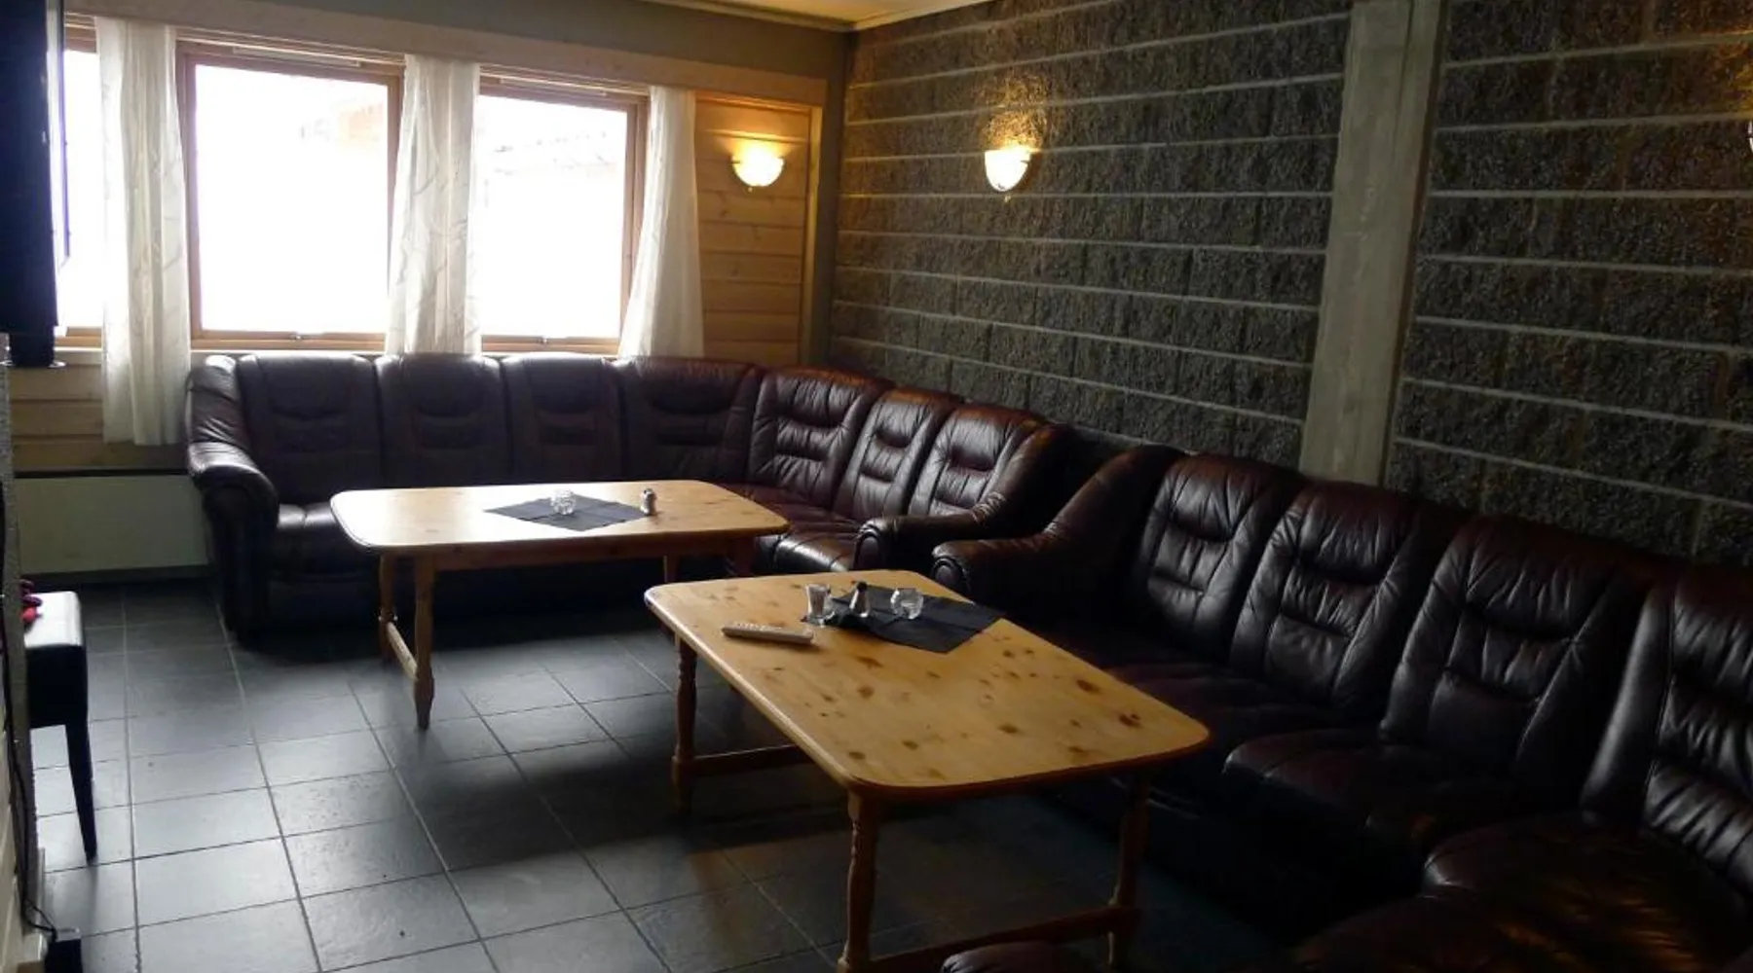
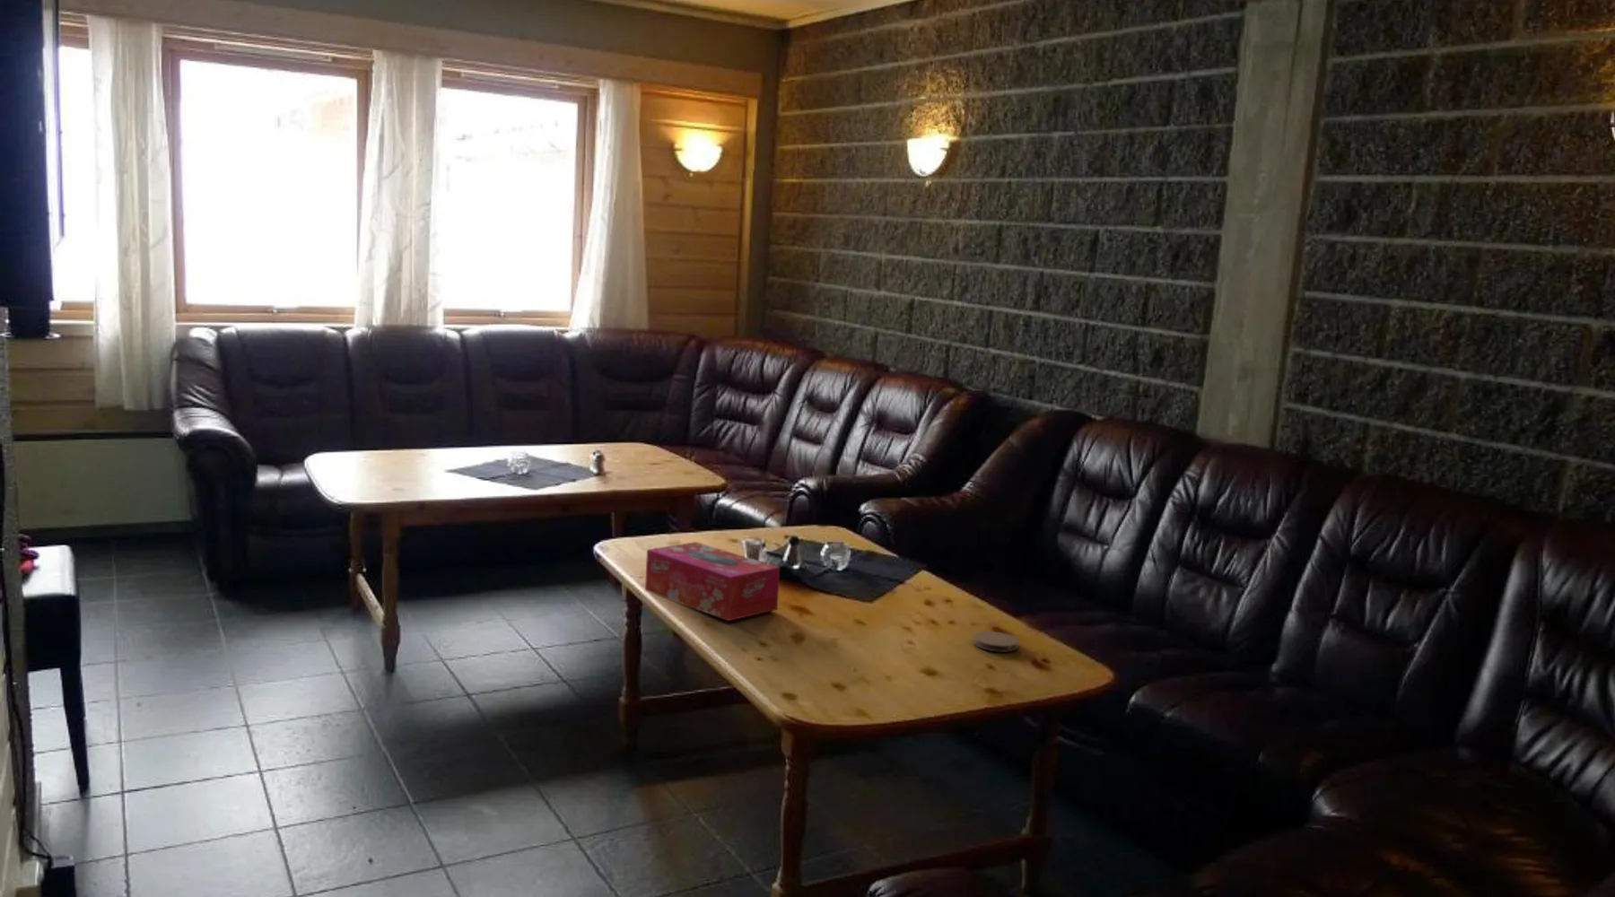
+ tissue box (710, 579)
+ coaster (995, 642)
